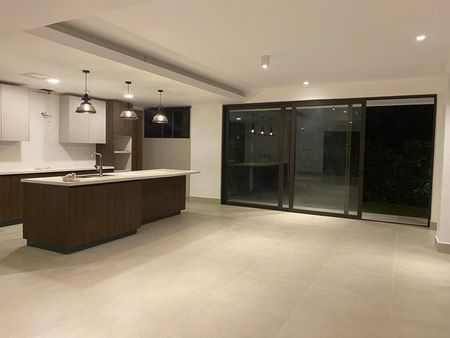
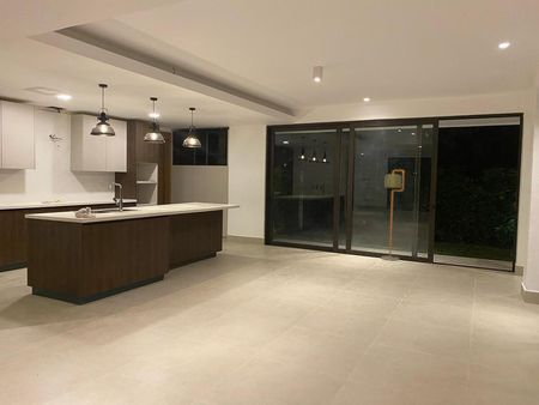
+ floor lamp (392, 214)
